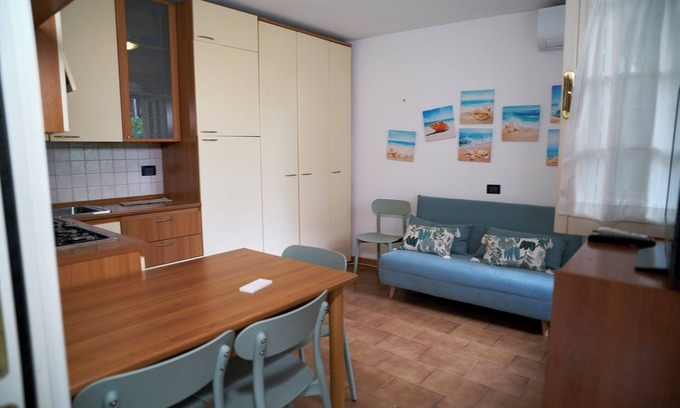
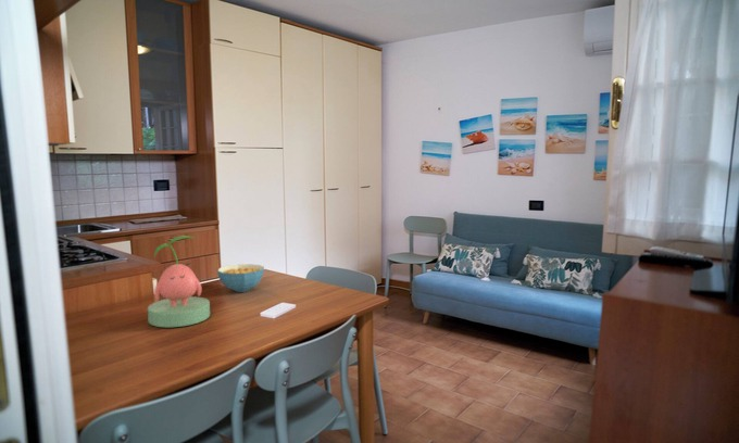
+ plant (177, 277)
+ cereal bowl (241, 279)
